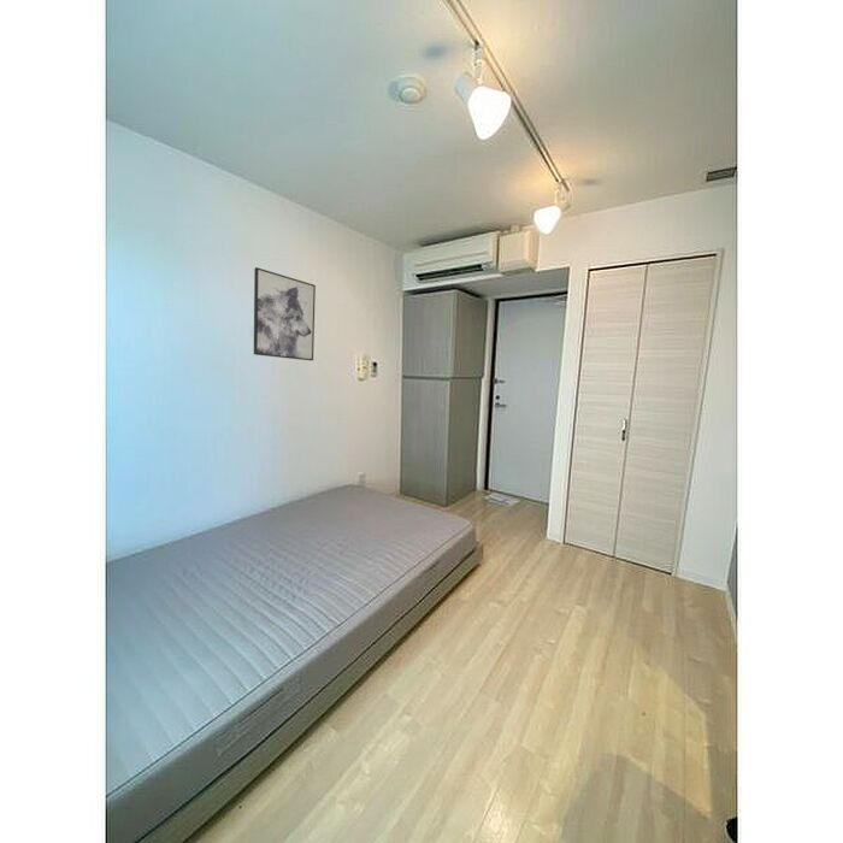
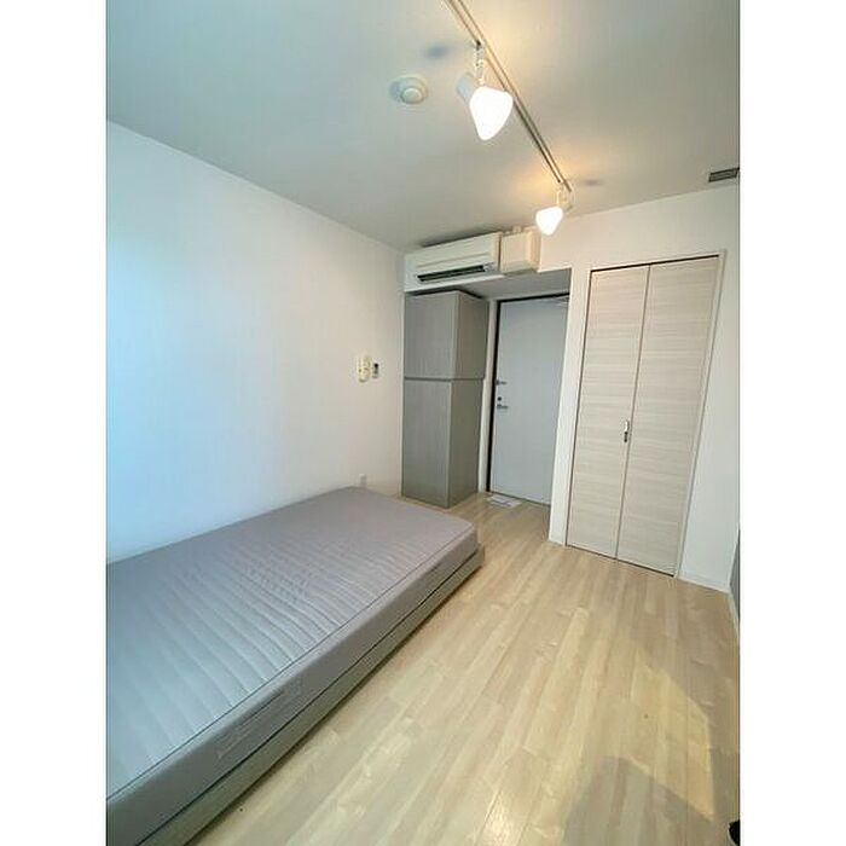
- wall art (285, 317)
